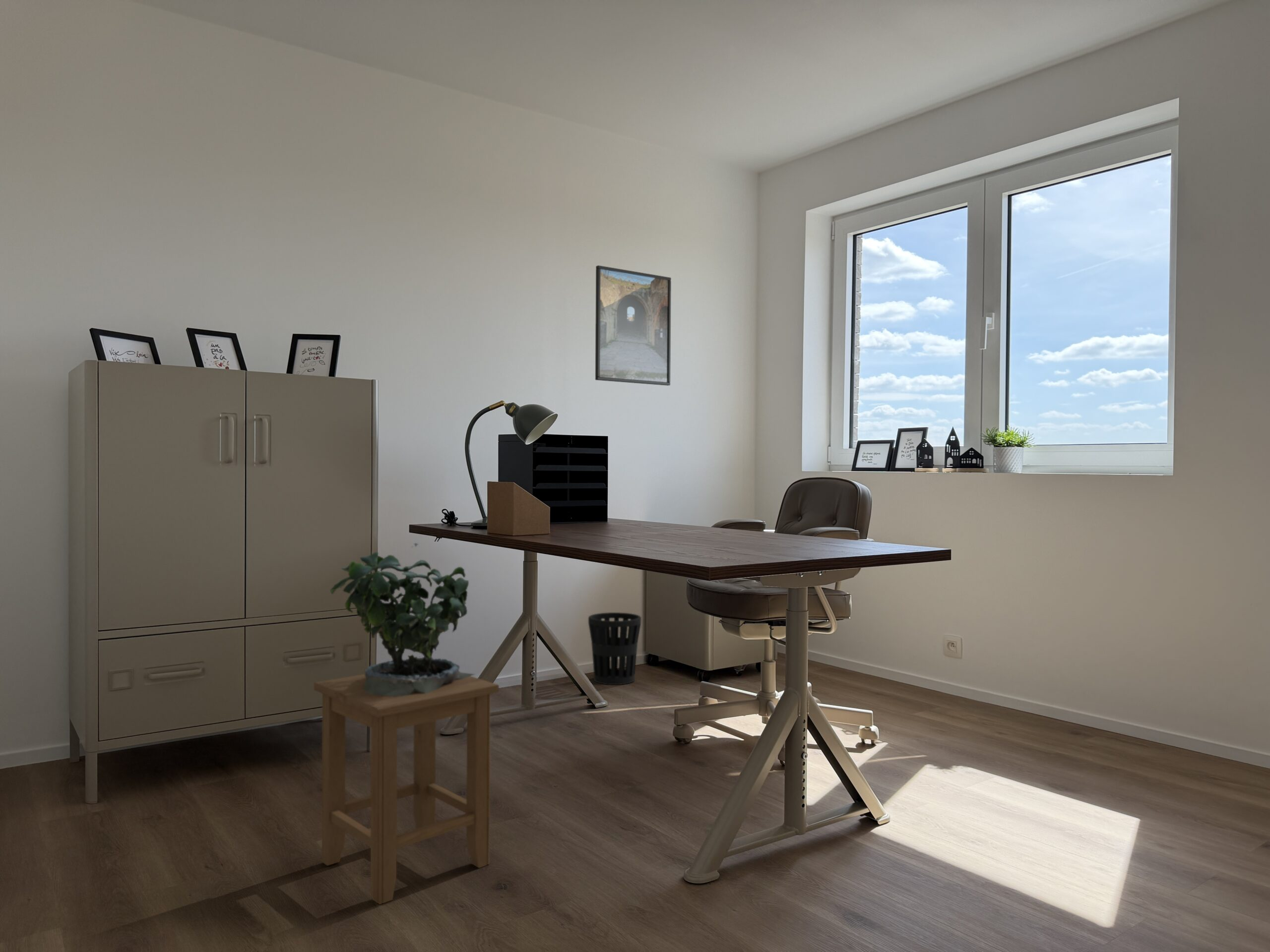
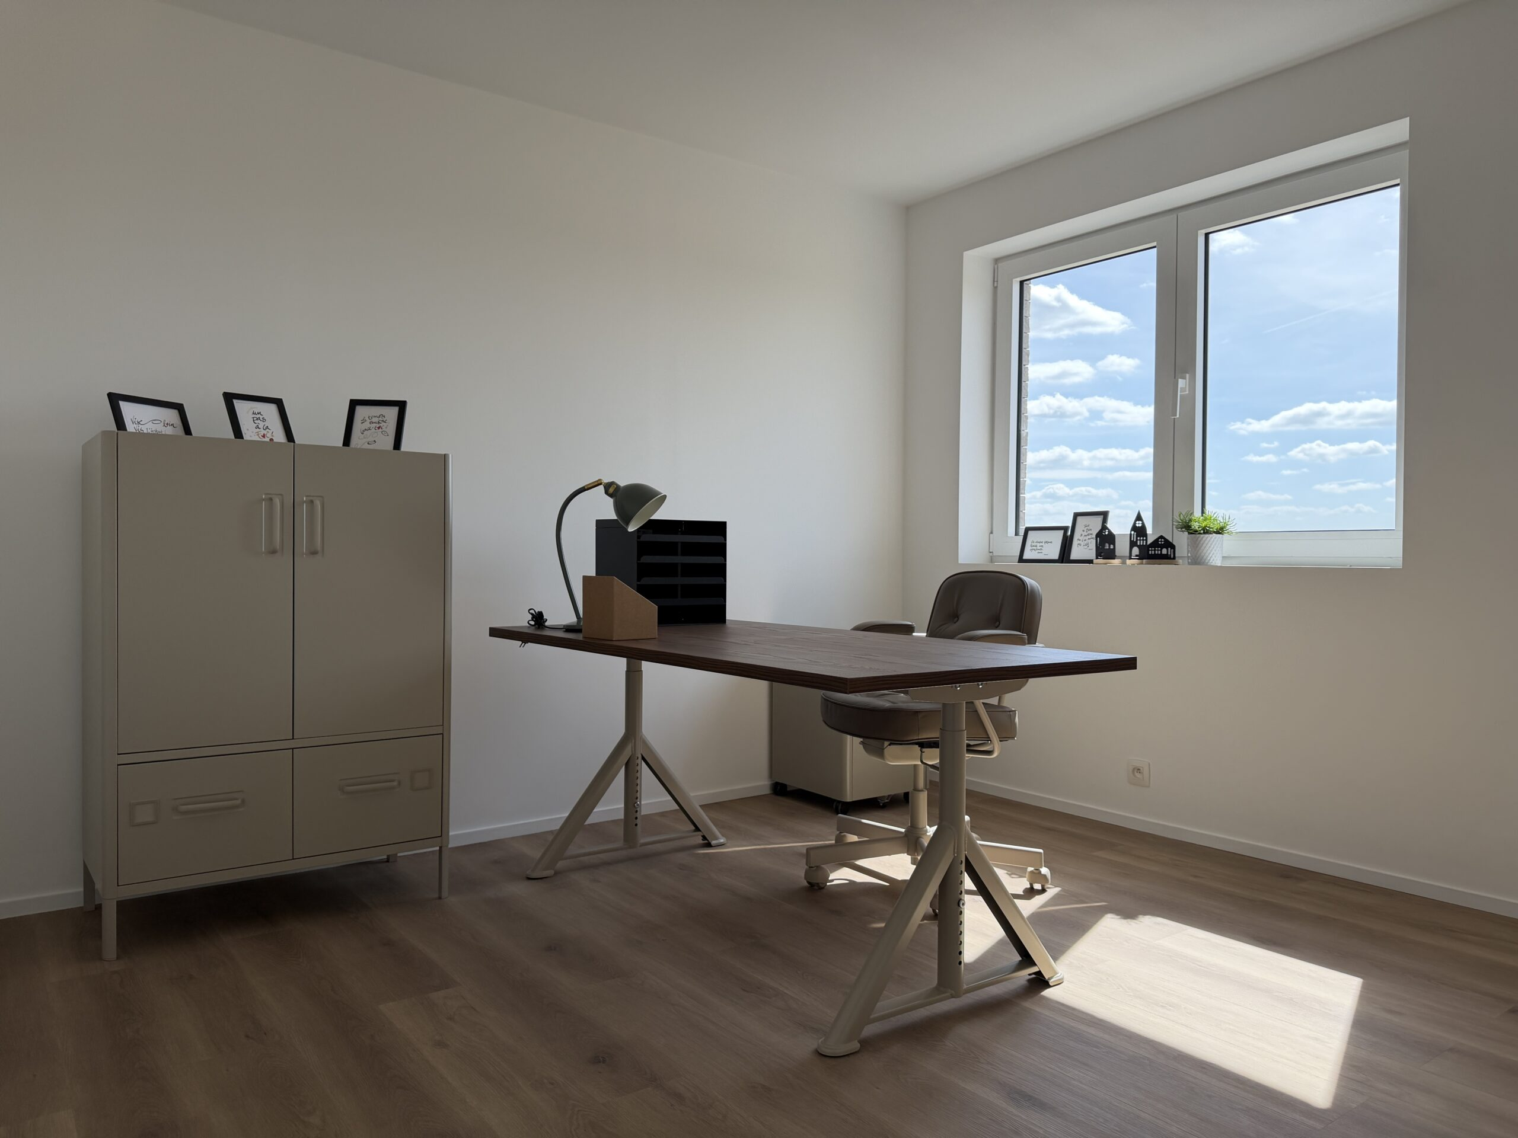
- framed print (634, 327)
- potted plant (404, 612)
- wastebasket (614, 648)
- stool (414, 773)
